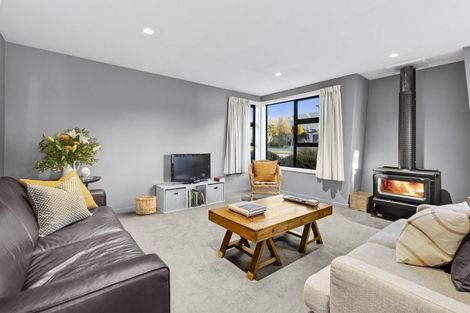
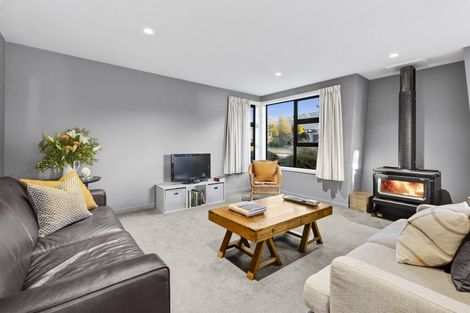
- wooden bucket (146, 204)
